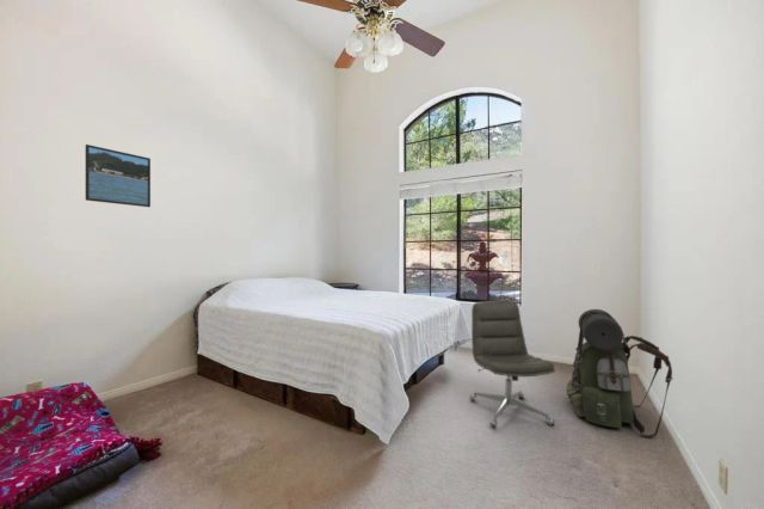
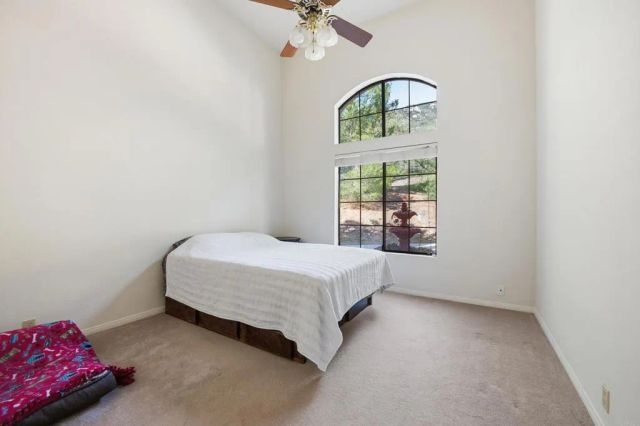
- backpack (612, 363)
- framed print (119, 177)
- chair (507, 357)
